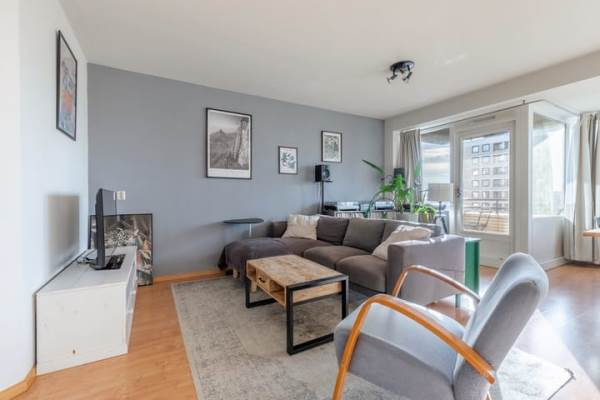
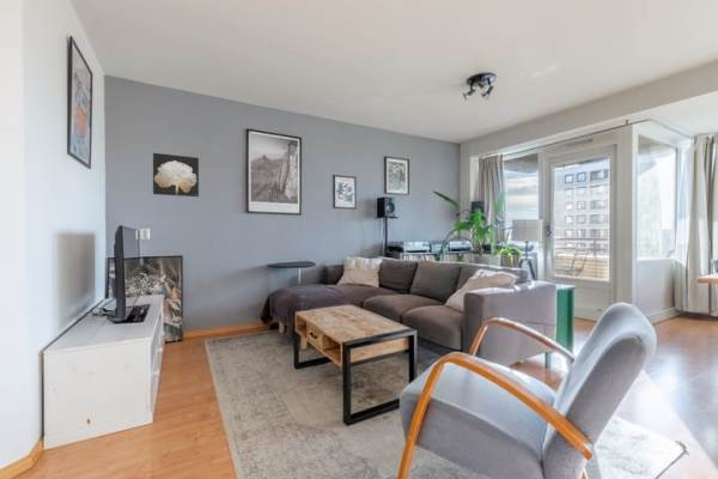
+ wall art (176, 175)
